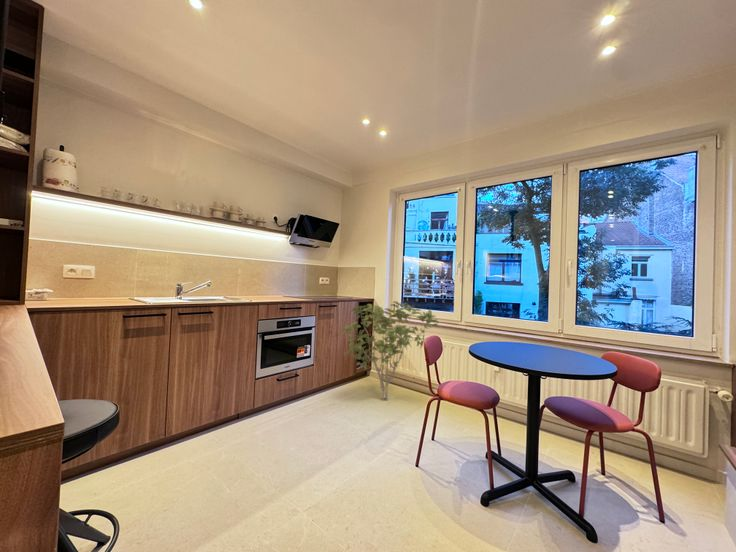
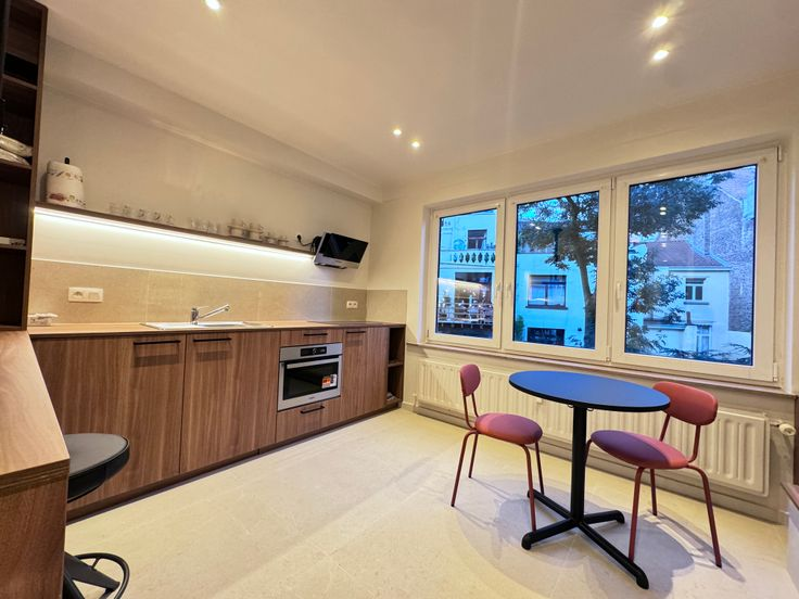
- shrub (388, 350)
